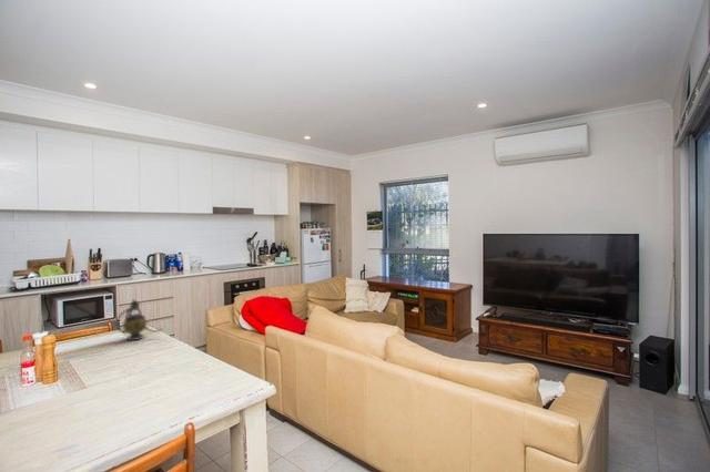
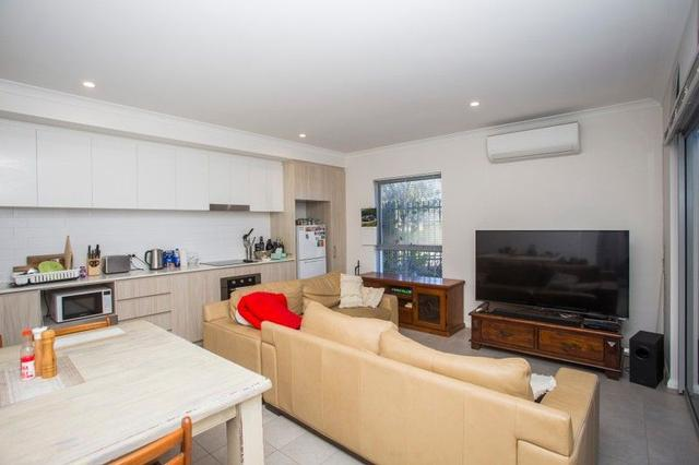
- teapot (141, 318)
